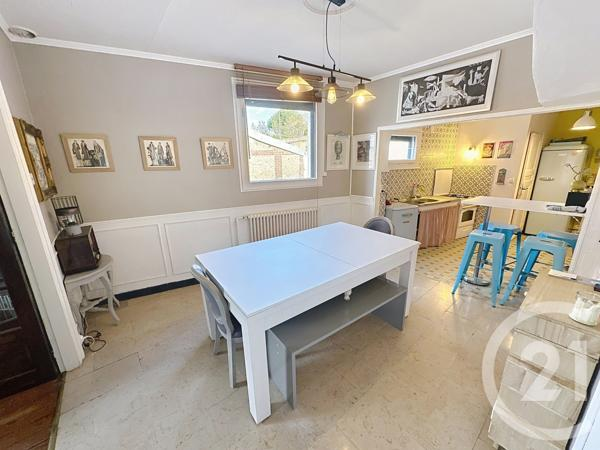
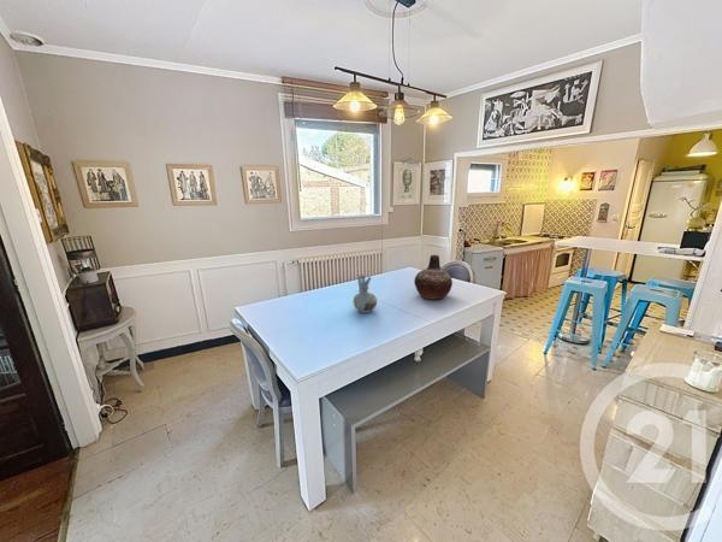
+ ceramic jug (365, 291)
+ vase (433, 276)
